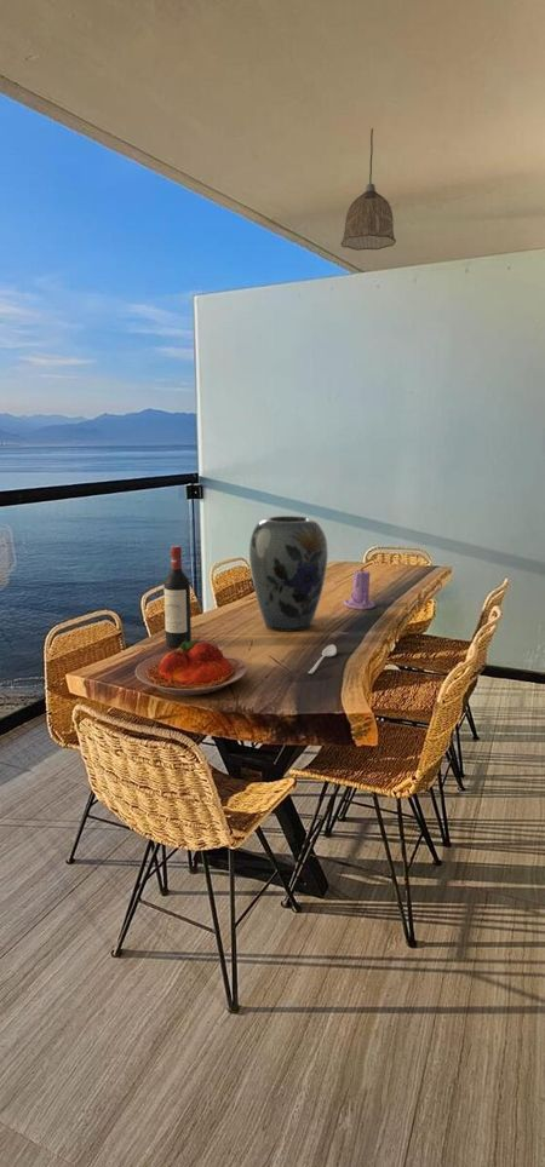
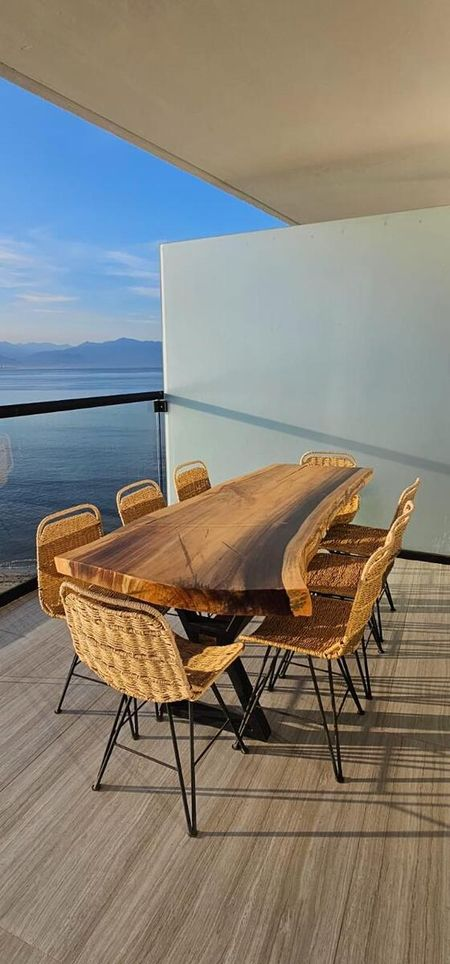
- plate (191, 662)
- candle (361, 585)
- pendant lamp (369, 186)
- vase (287, 573)
- wine bottle (177, 596)
- spoon (321, 659)
